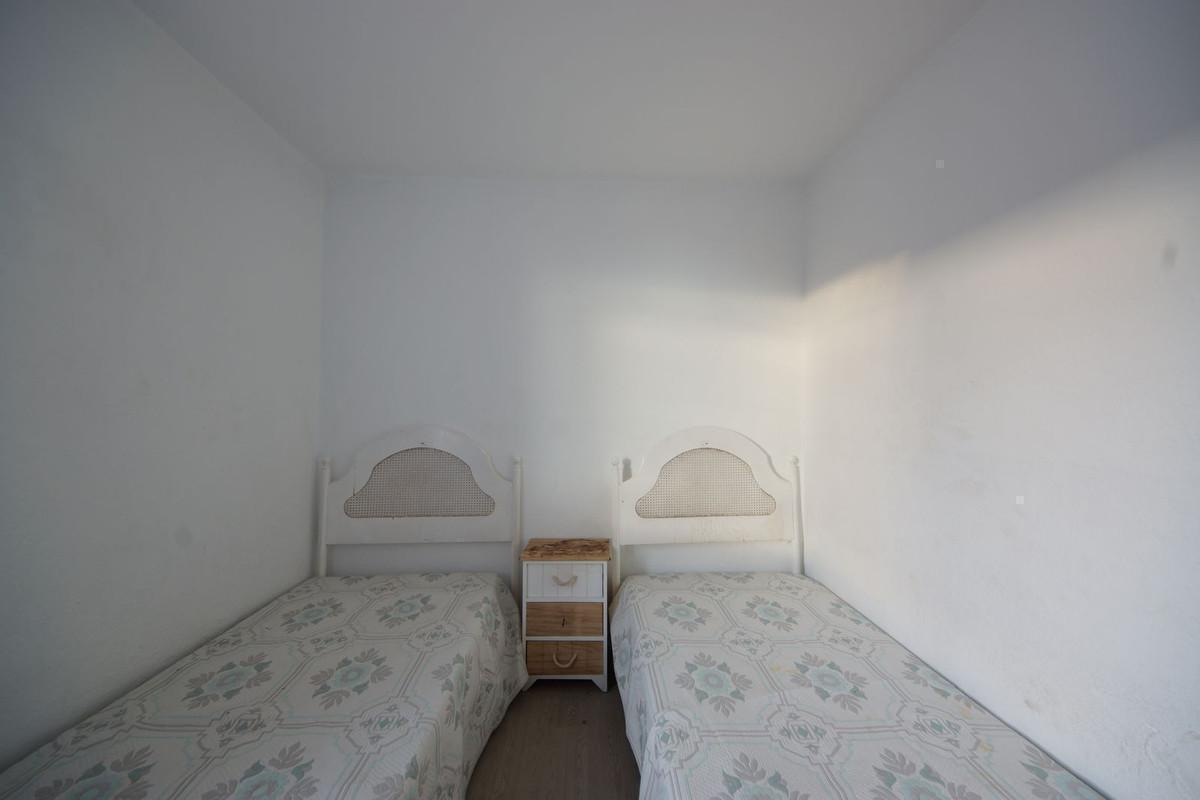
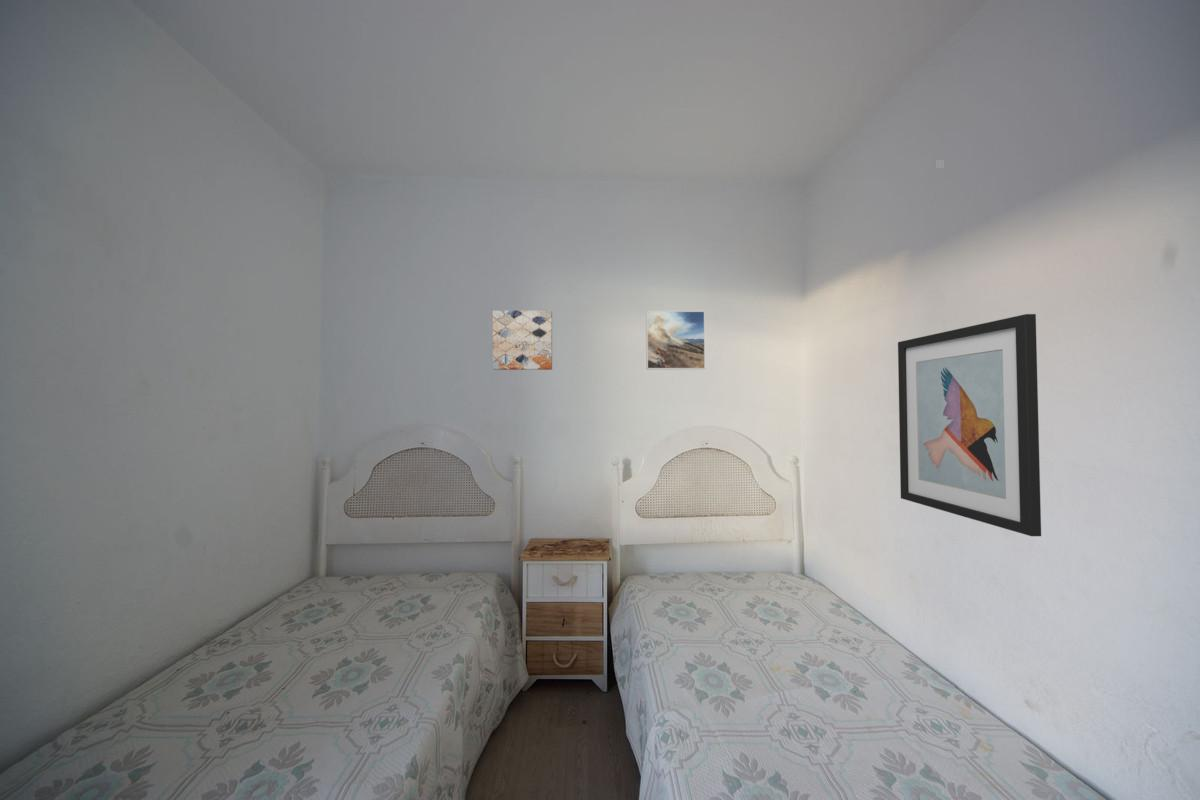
+ wall art (956, 421)
+ wall art (522, 340)
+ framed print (675, 340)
